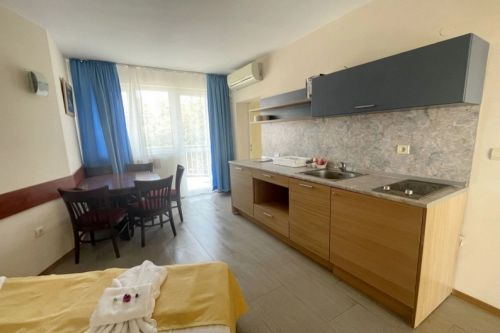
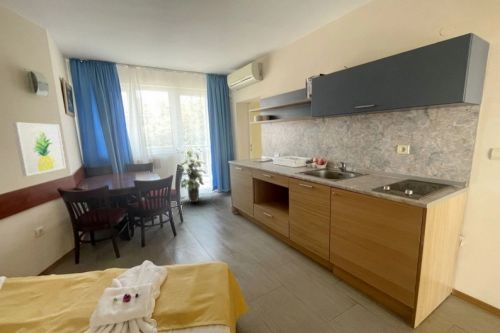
+ wall art (42, 148)
+ indoor plant (190, 173)
